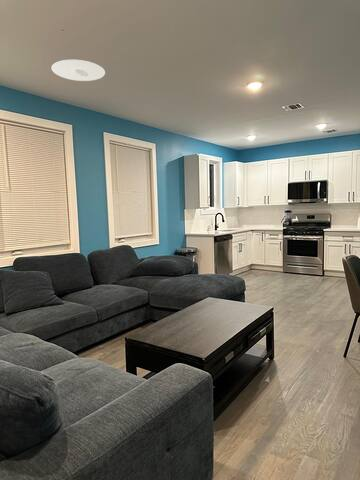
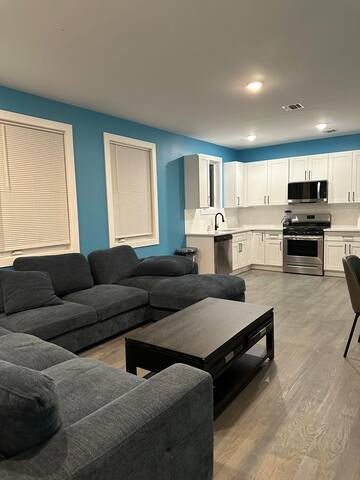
- ceiling light (78, 68)
